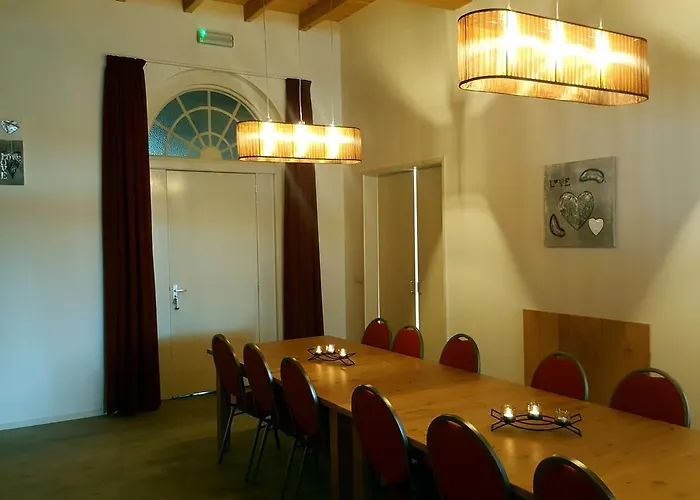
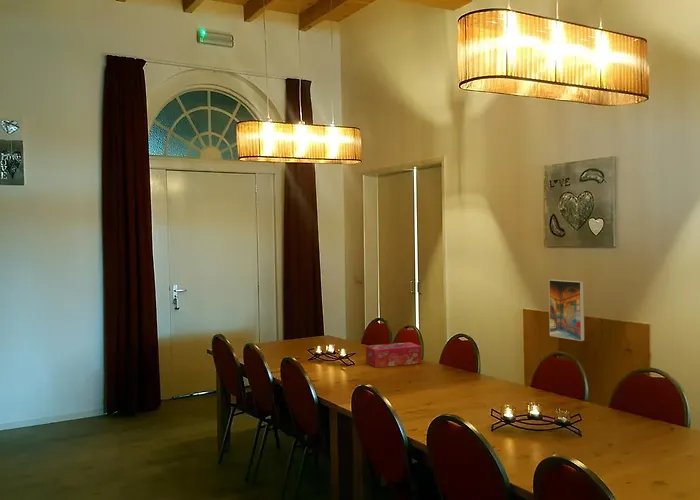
+ tissue box (393, 354)
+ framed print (566, 309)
